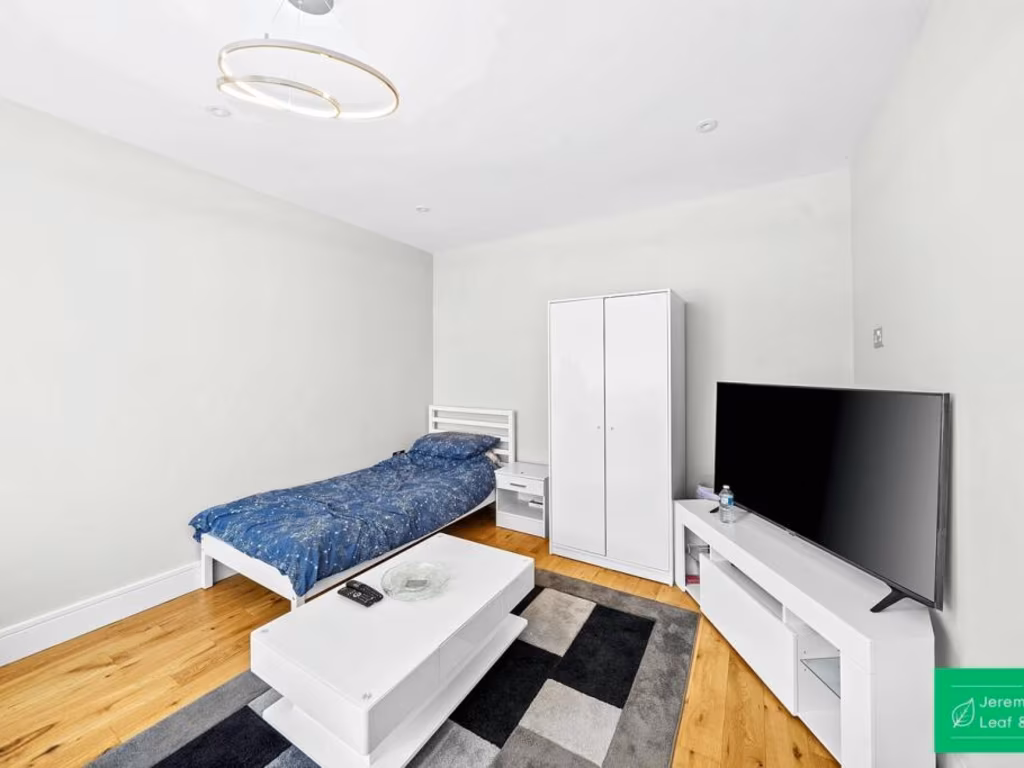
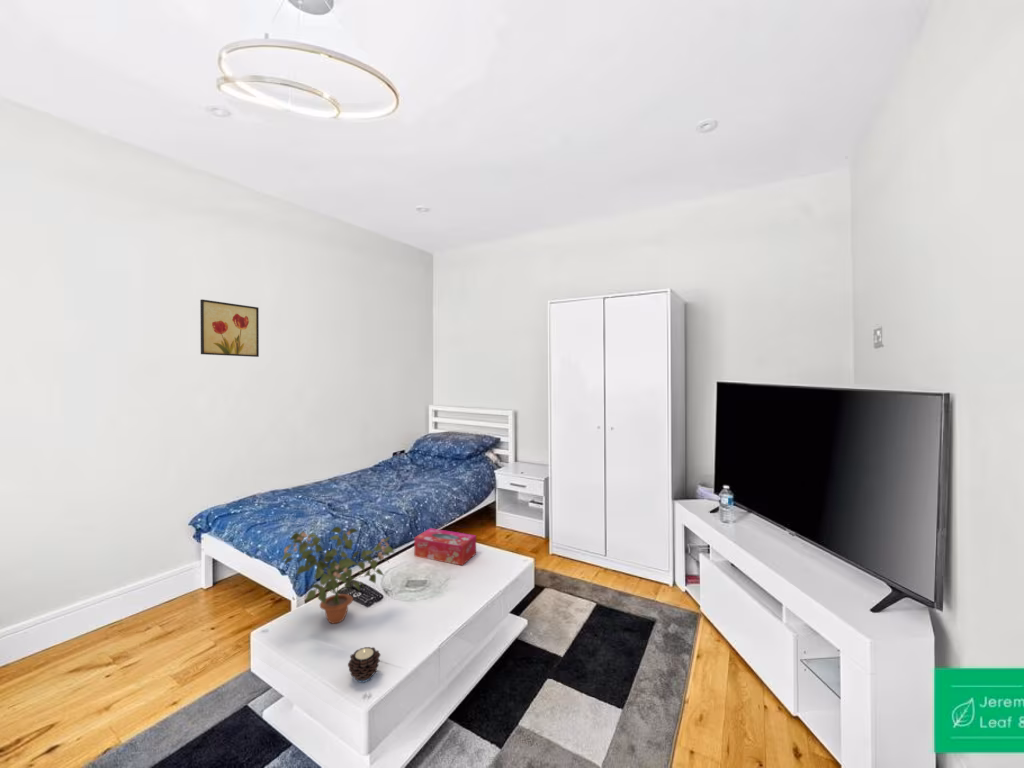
+ wall art (230, 329)
+ tissue box (445, 545)
+ potted plant (337, 571)
+ candle (364, 662)
